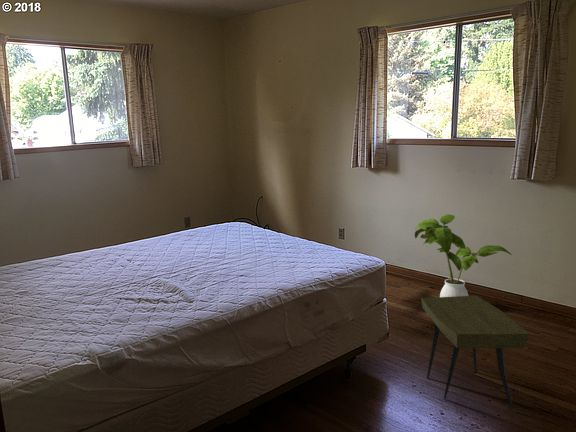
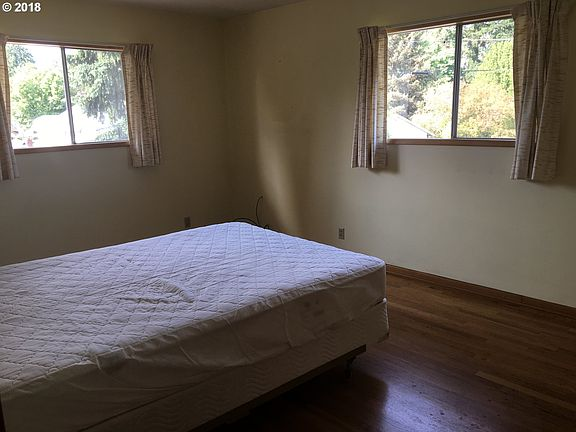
- house plant (452, 261)
- side table (468, 347)
